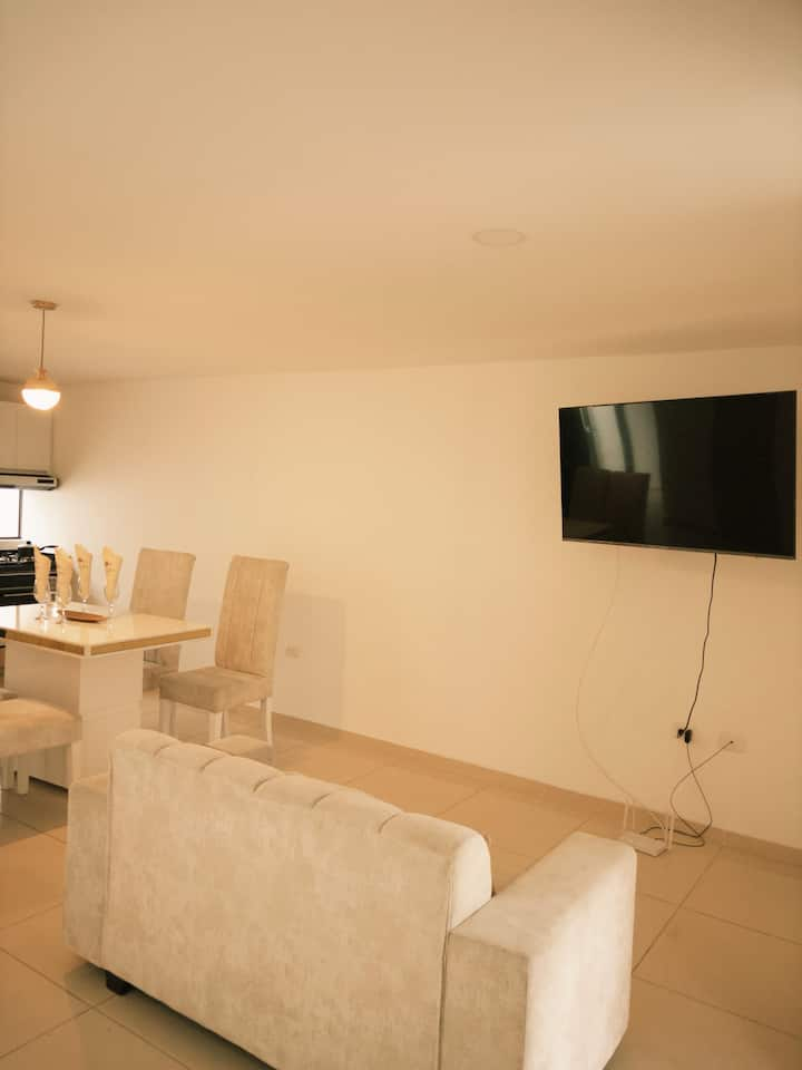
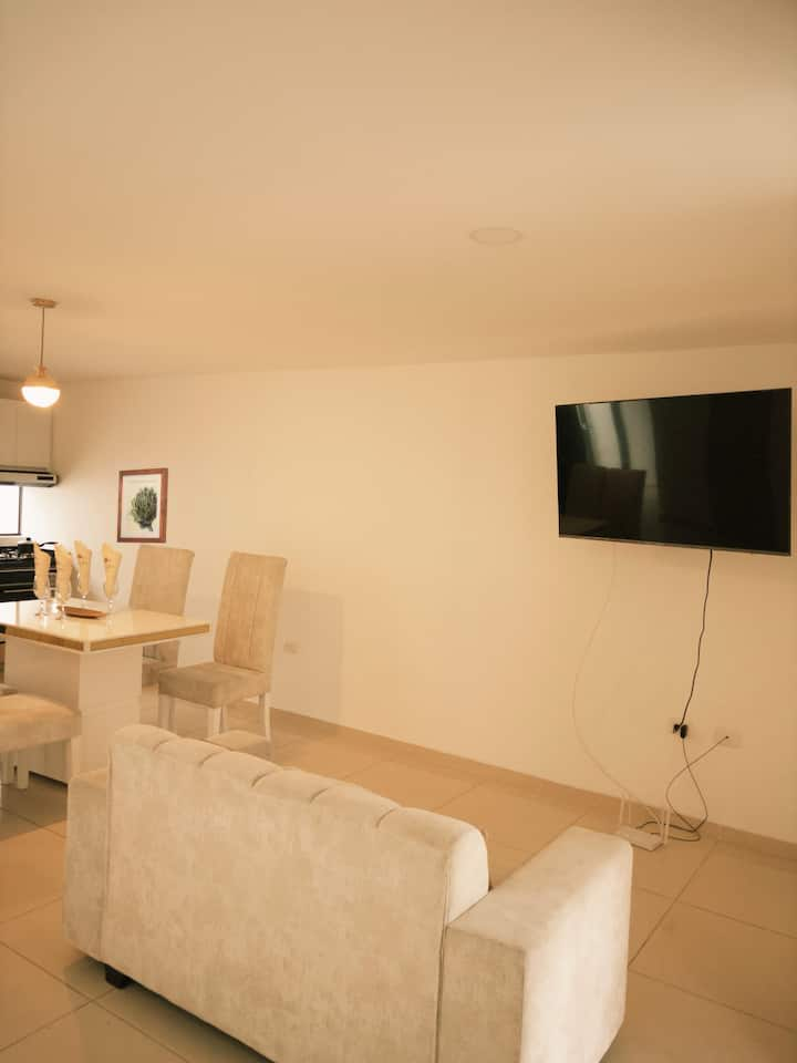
+ wall art (142, 506)
